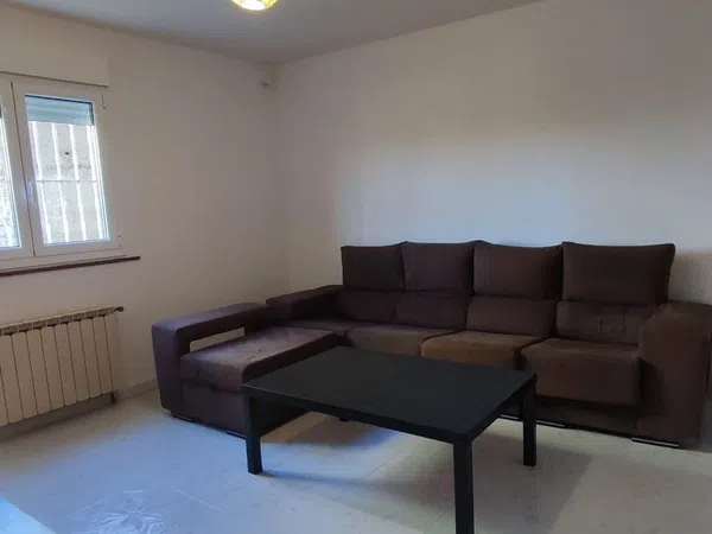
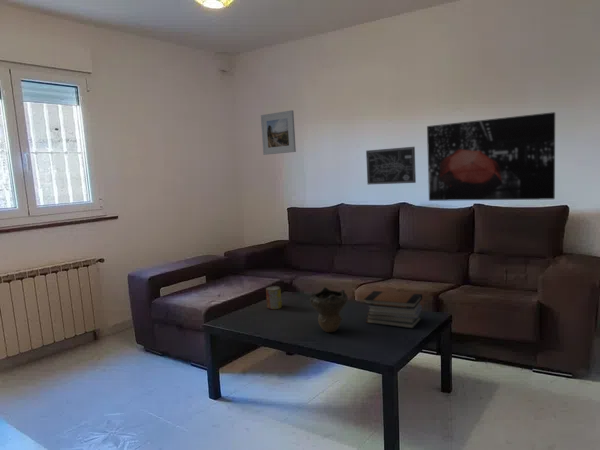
+ beverage can (273, 297)
+ book stack (394, 308)
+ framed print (277, 133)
+ wall art (486, 160)
+ decorative bowl (329, 310)
+ wall art (390, 166)
